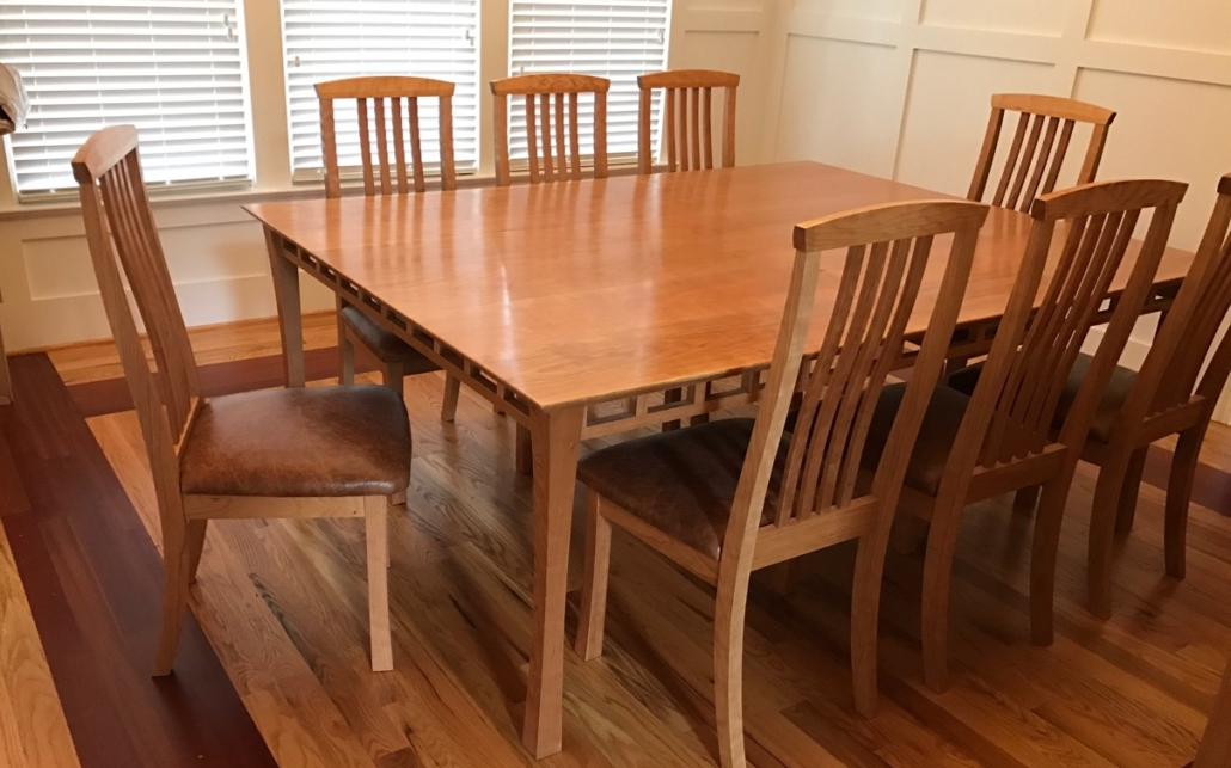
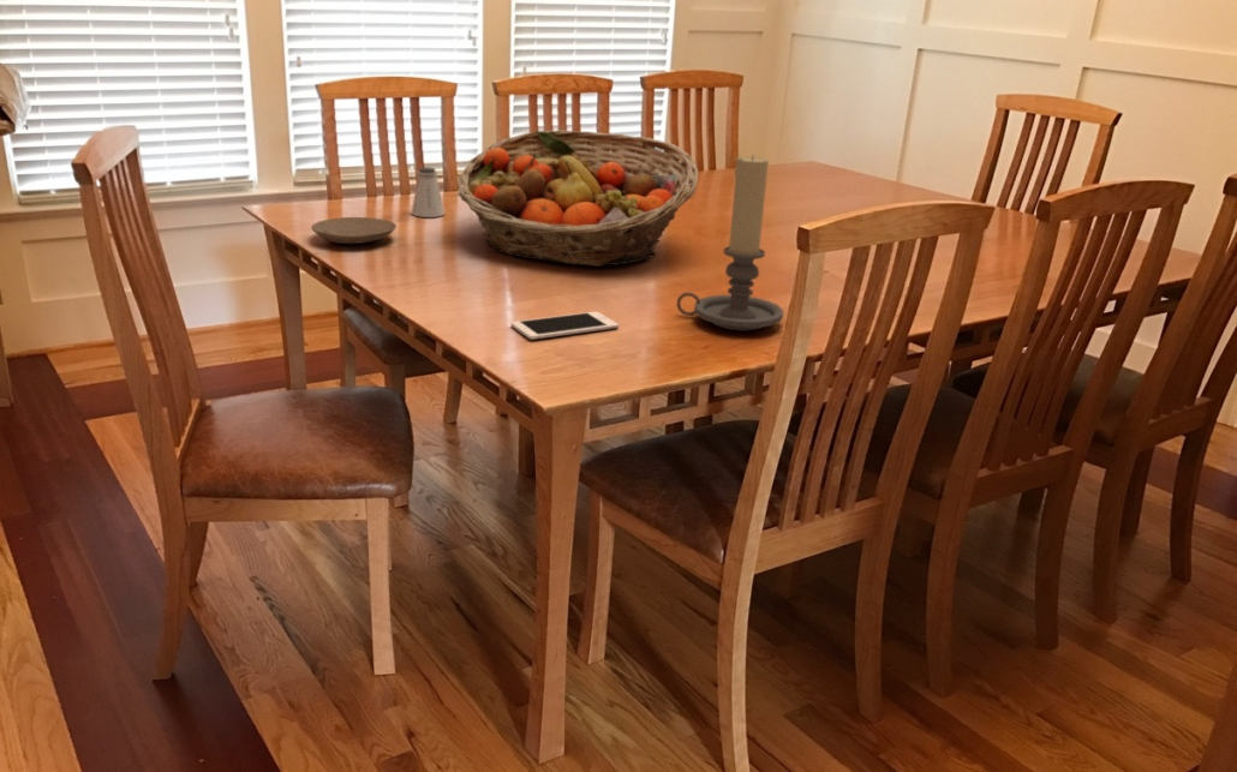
+ saltshaker (428, 191)
+ fruit basket (575, 195)
+ plate (354, 232)
+ candle holder (735, 239)
+ cell phone (564, 324)
